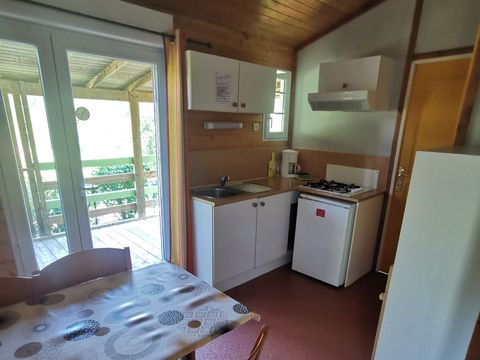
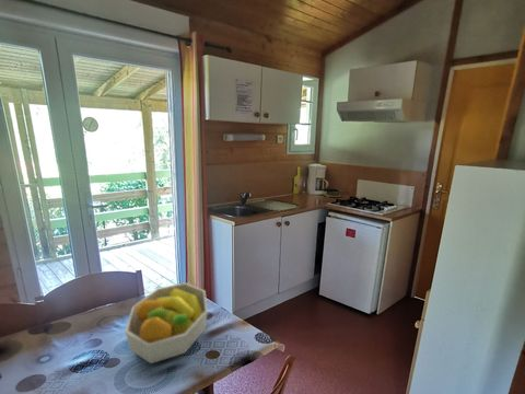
+ fruit bowl (170, 315)
